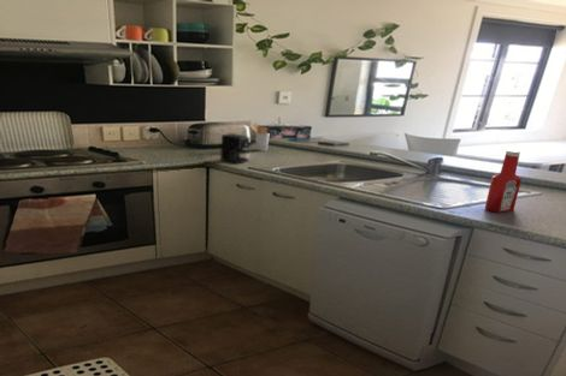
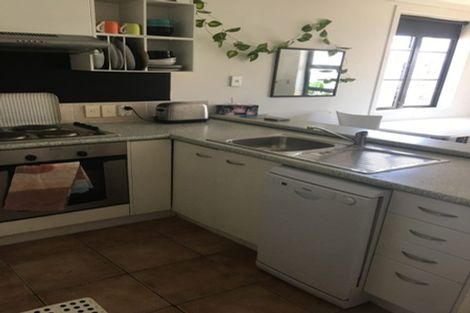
- soap bottle (506, 180)
- coffee maker (242, 147)
- utensil holder (259, 136)
